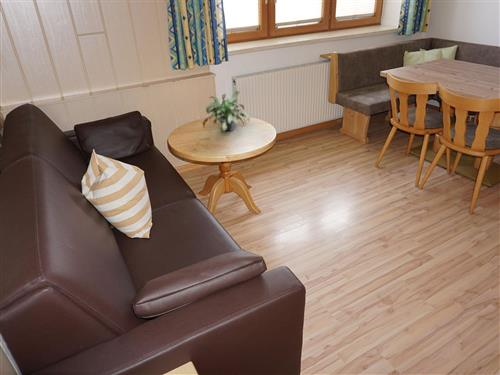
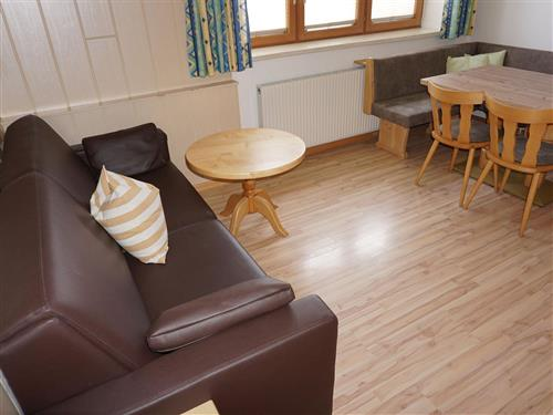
- potted plant (229, 111)
